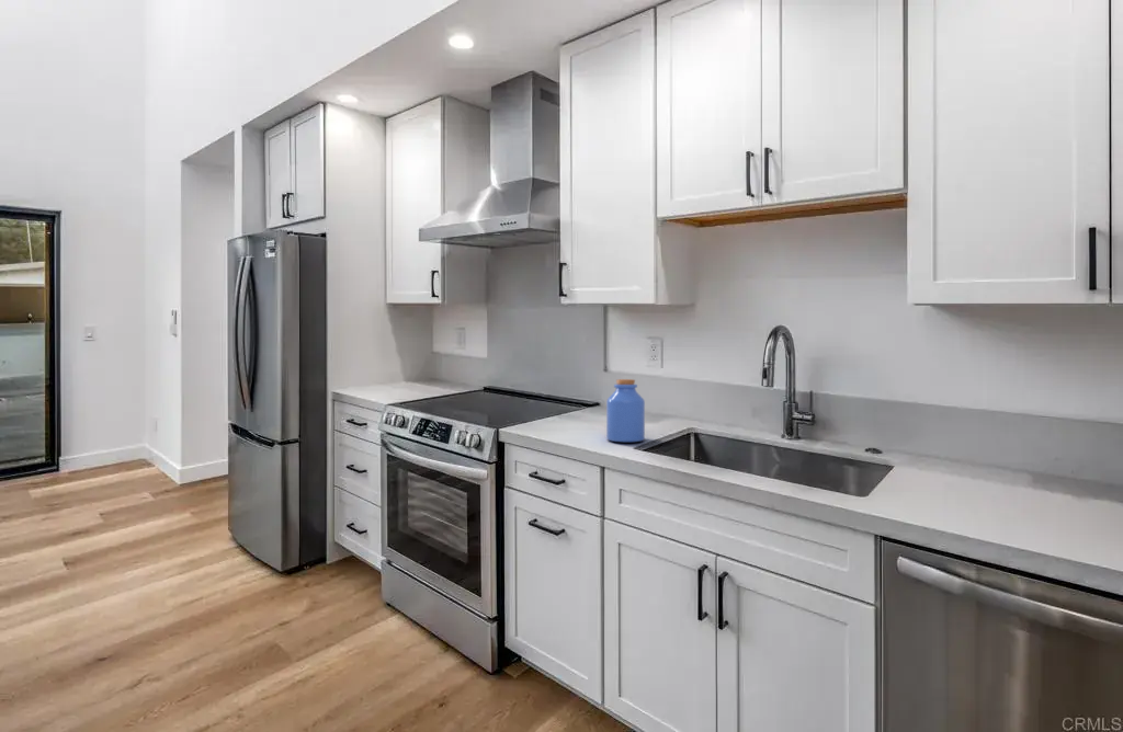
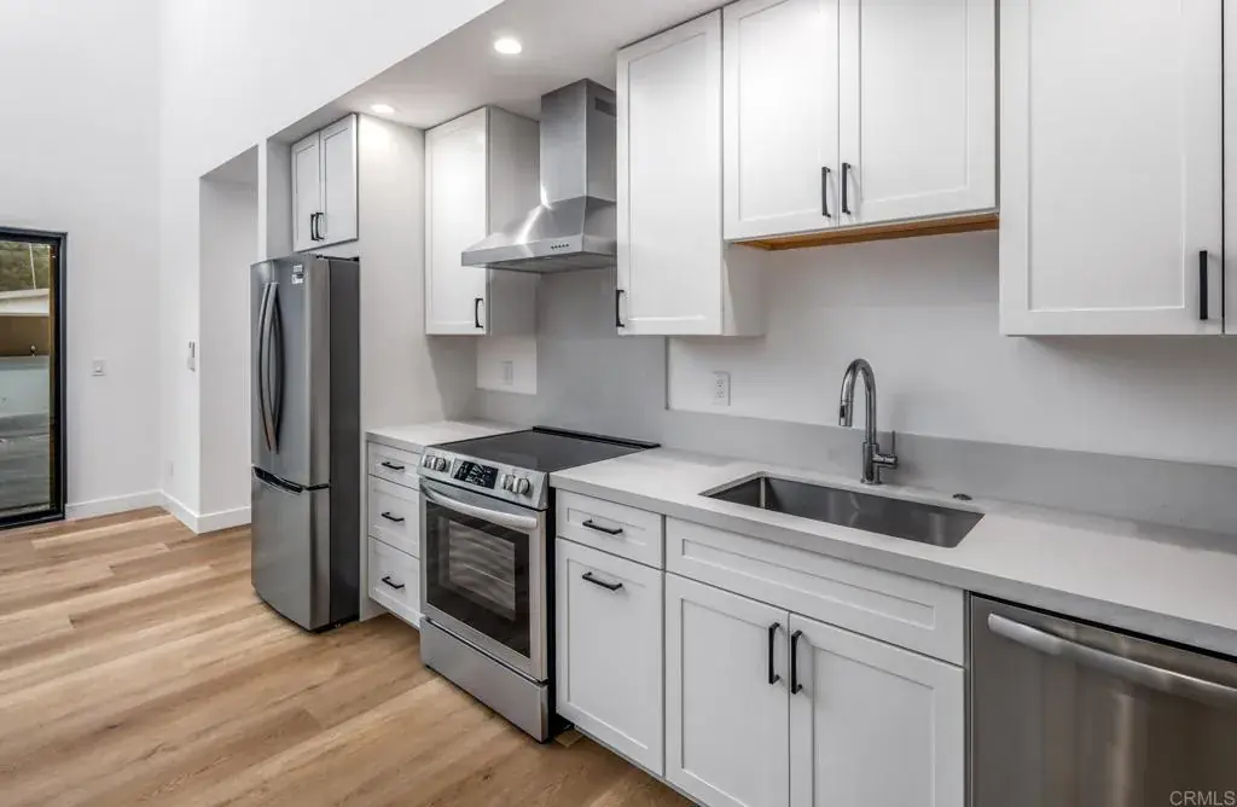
- jar (625, 409)
